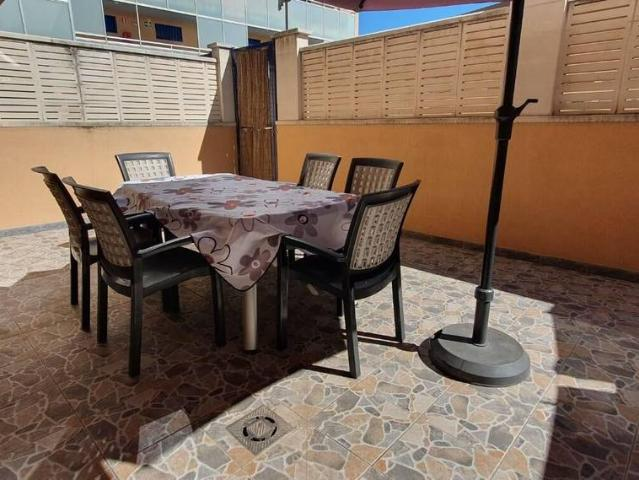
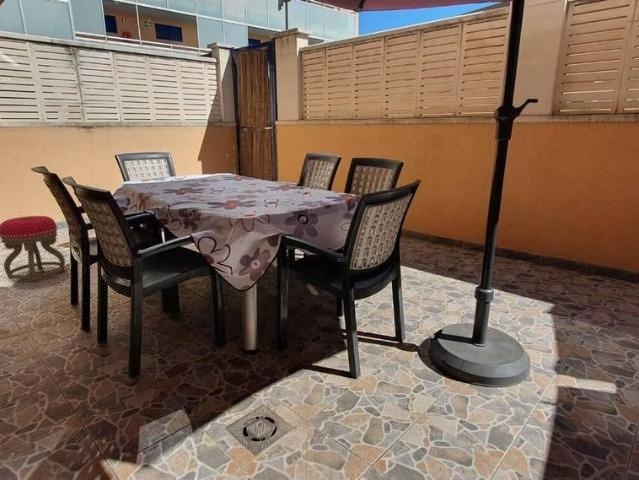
+ stool (32, 247)
